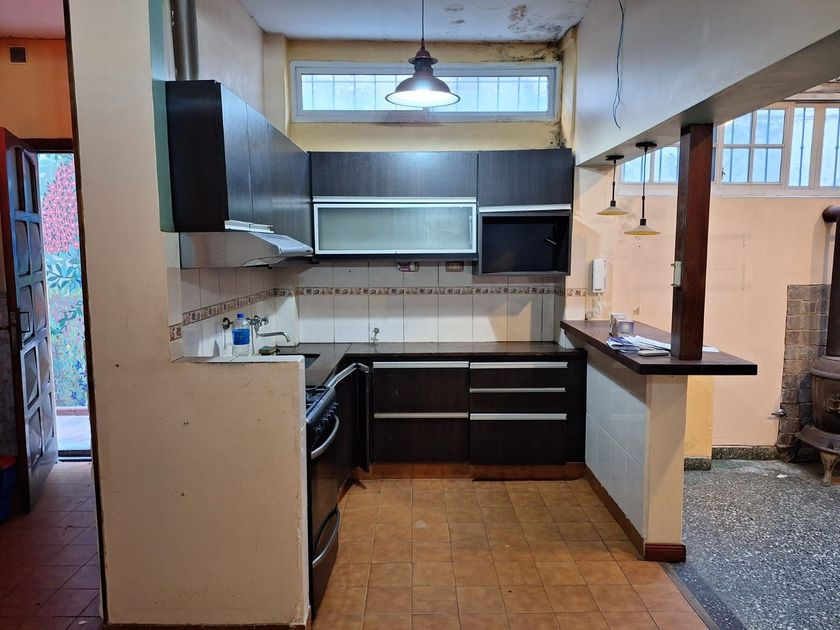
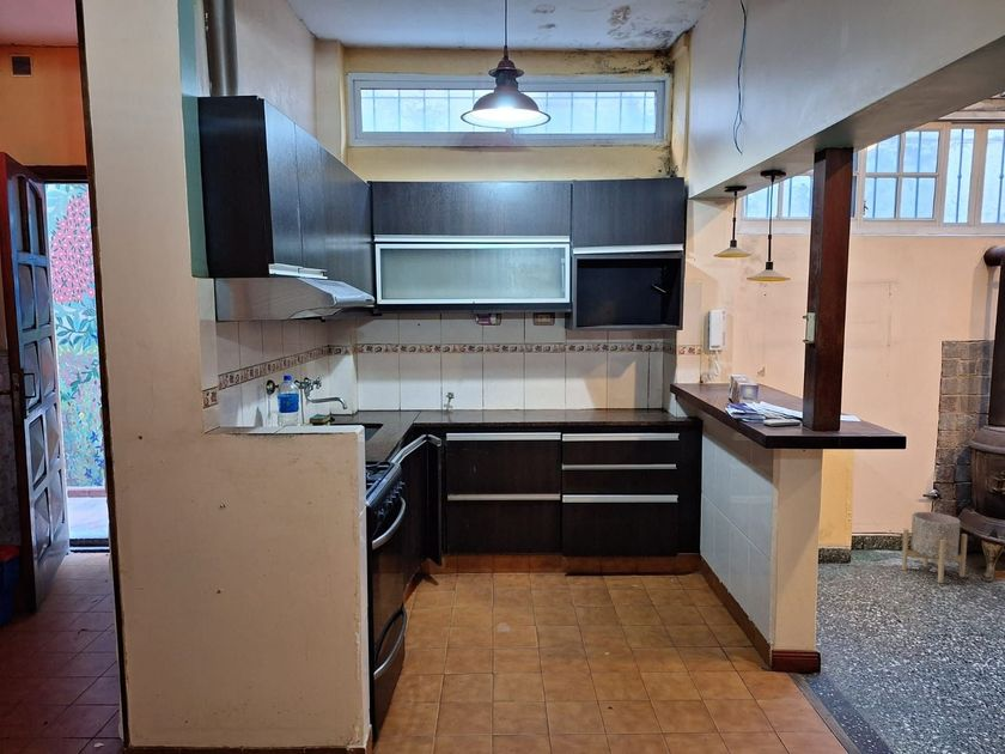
+ planter (933, 545)
